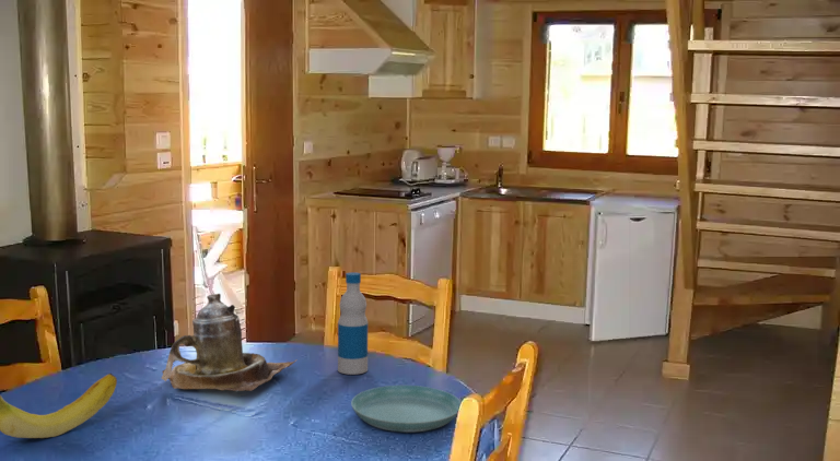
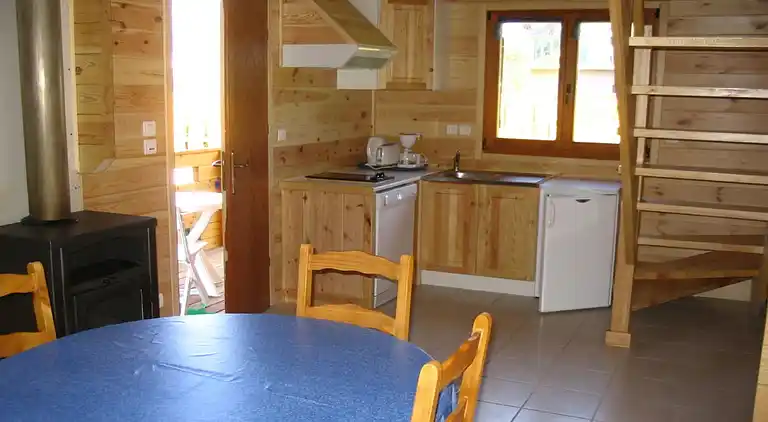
- bottle (352, 321)
- fruit (58, 410)
- saucer (406, 409)
- teapot (229, 336)
